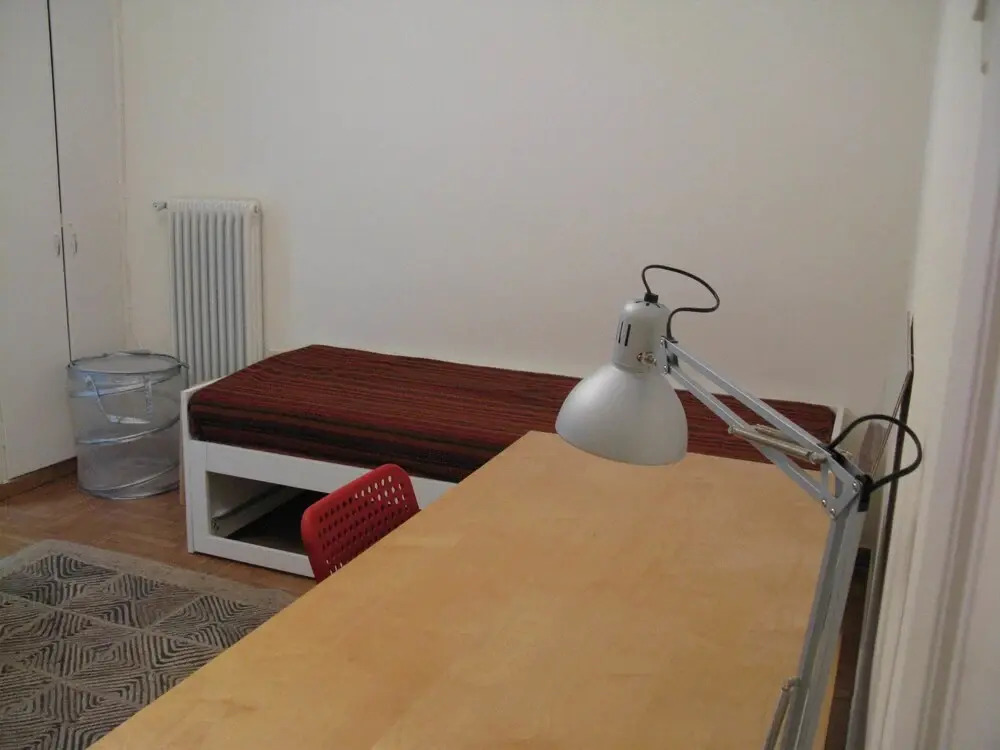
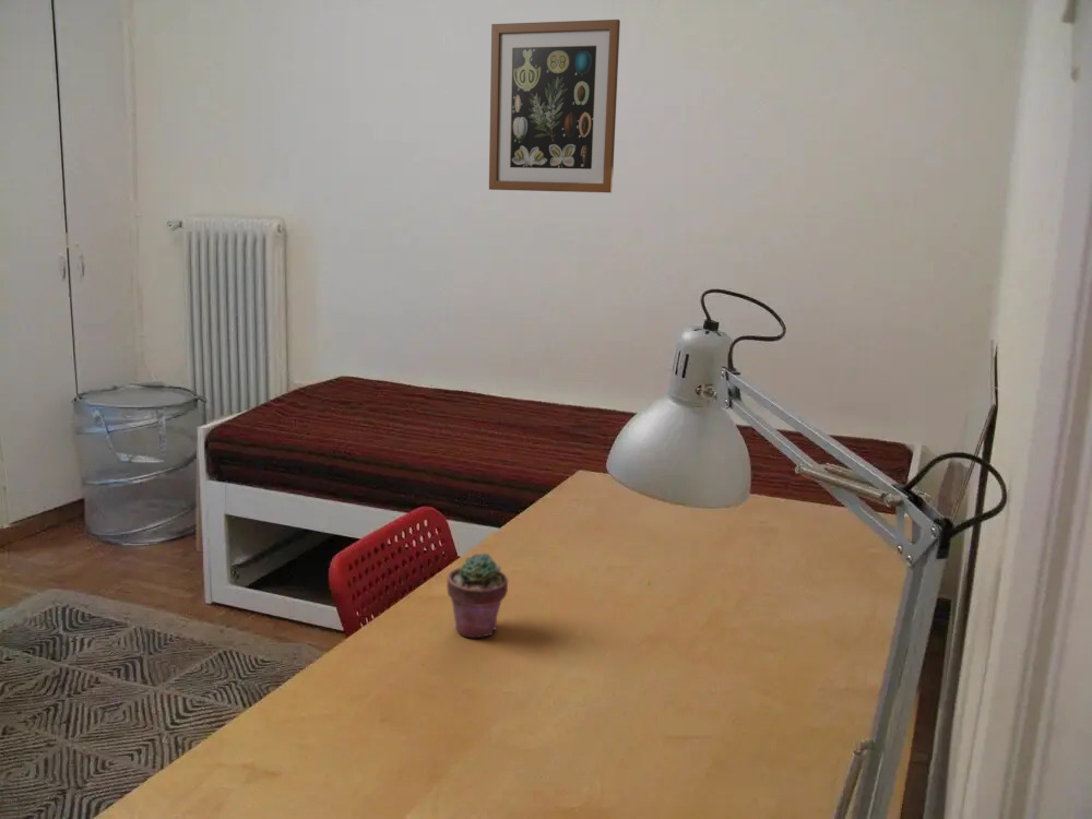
+ wall art (551, 108)
+ potted succulent (477, 592)
